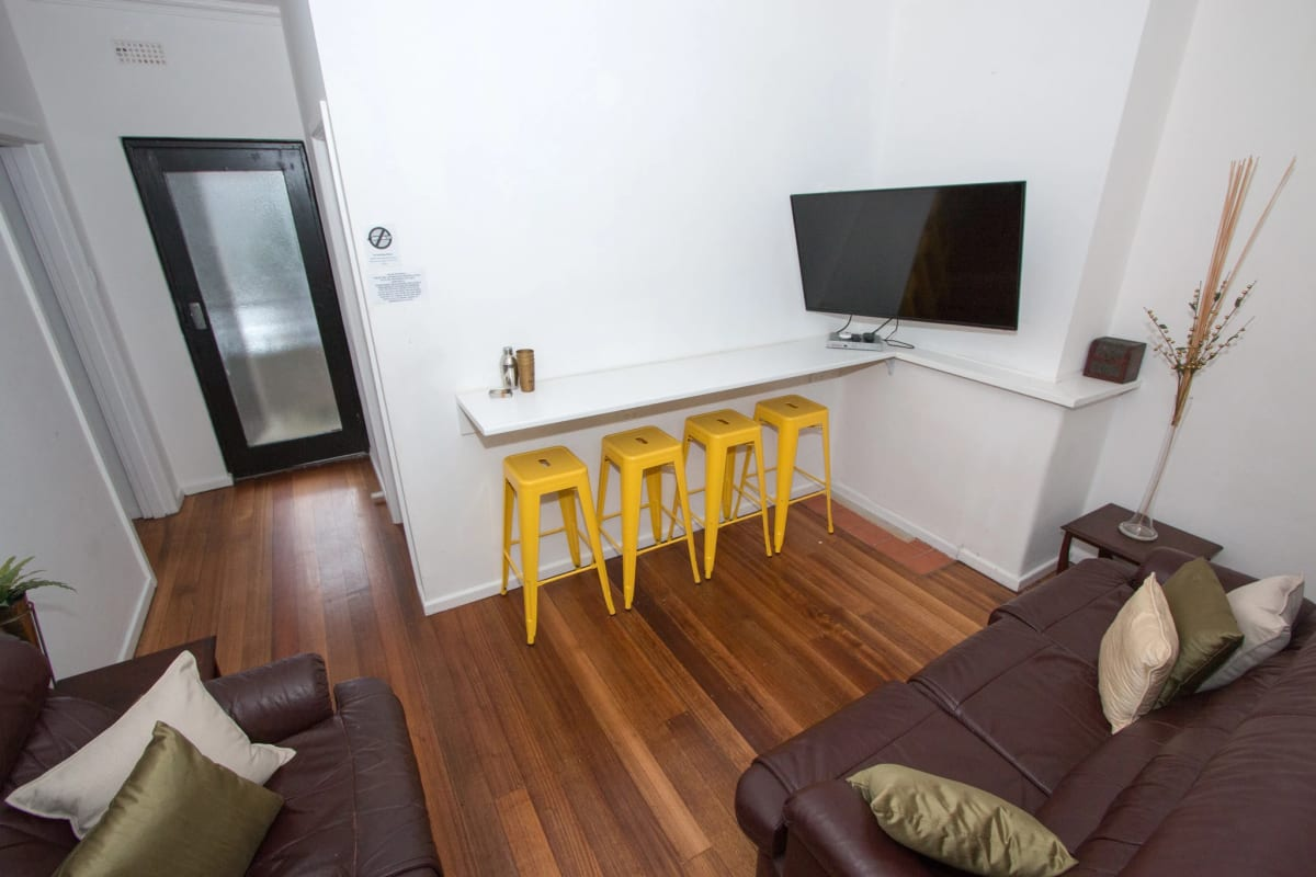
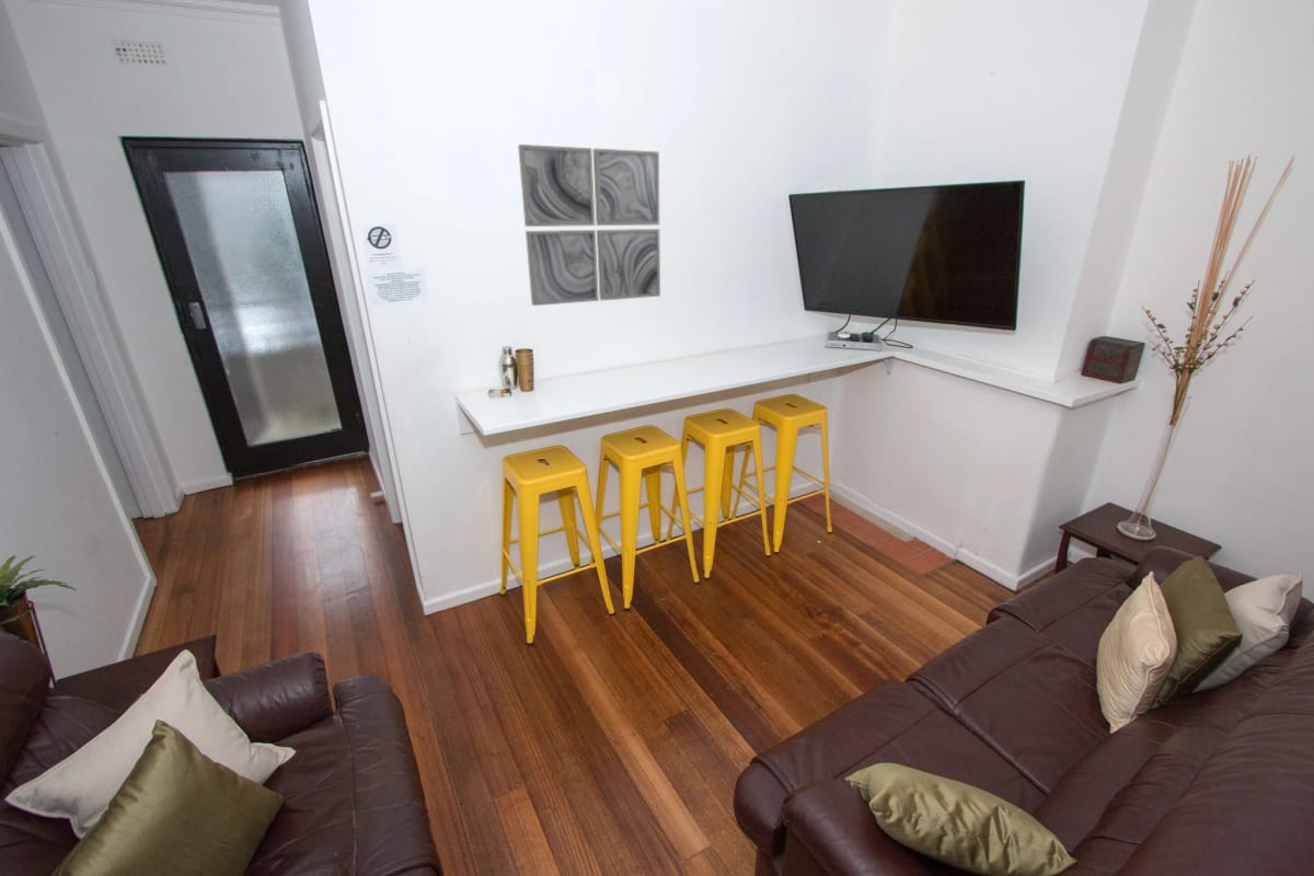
+ wall art (595, 230)
